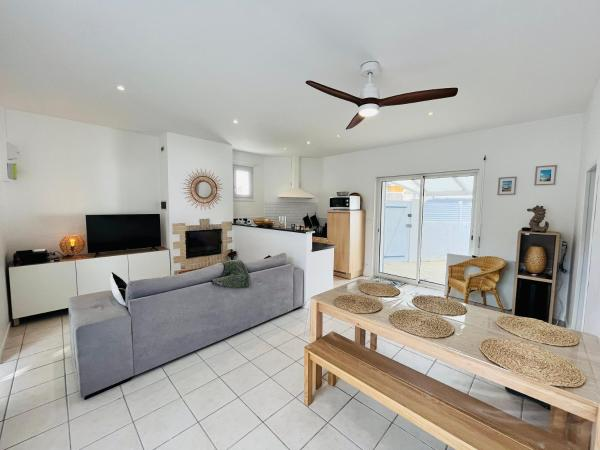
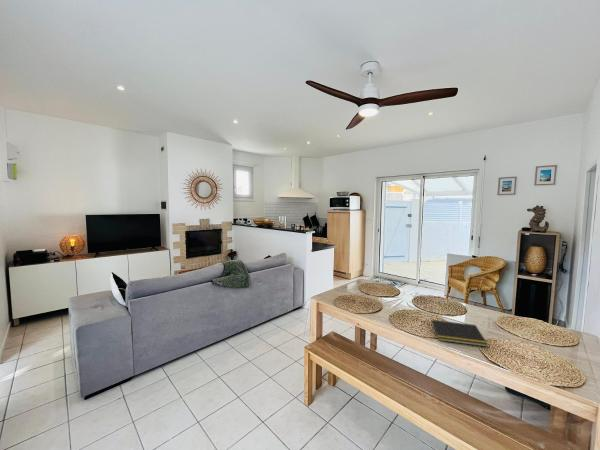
+ notepad (457, 332)
